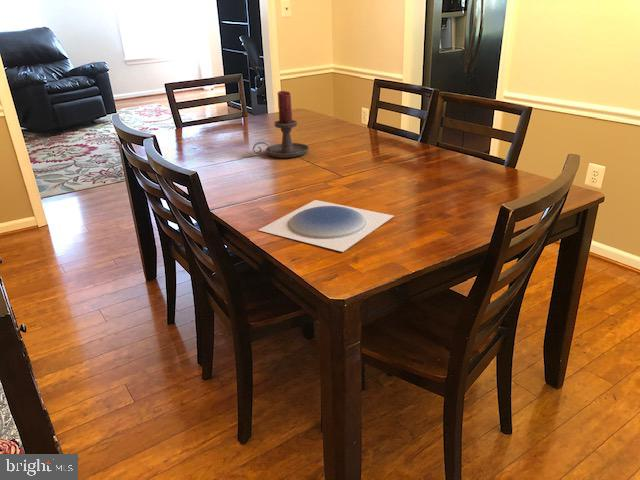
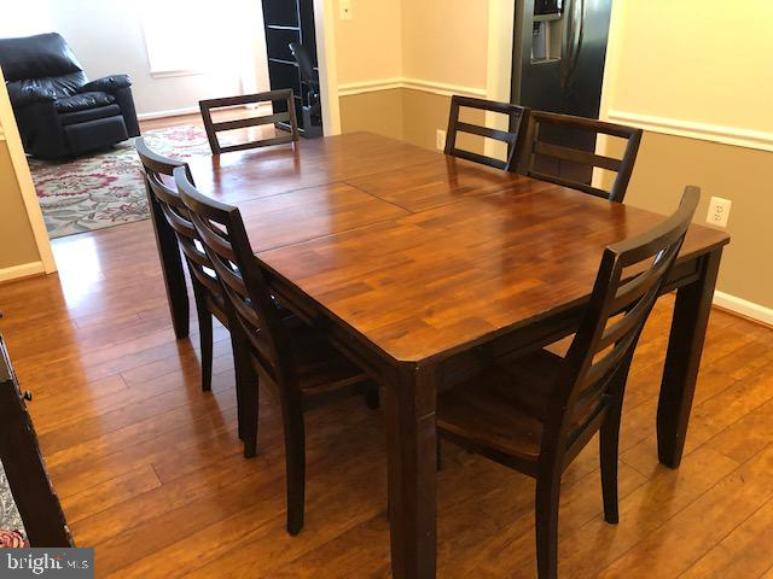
- plate (327, 218)
- candle holder (279, 123)
